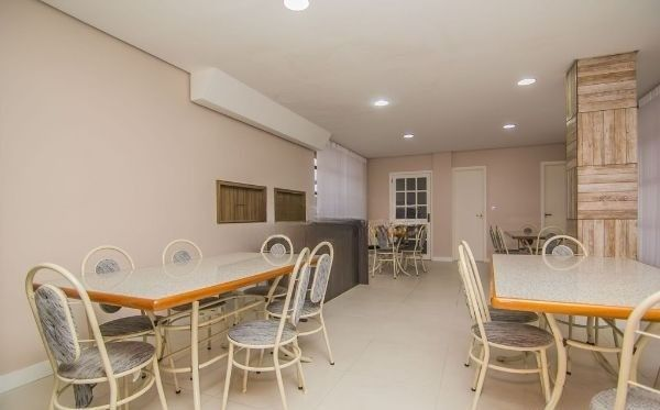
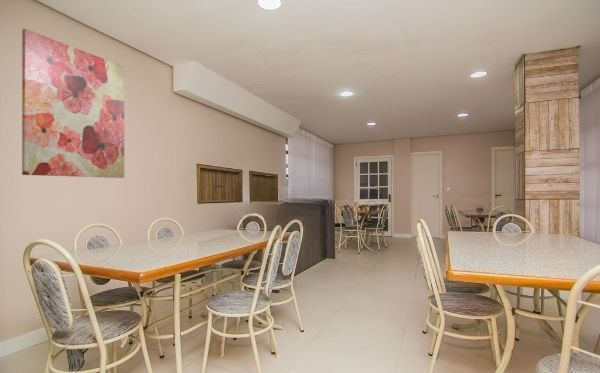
+ wall art (80, 113)
